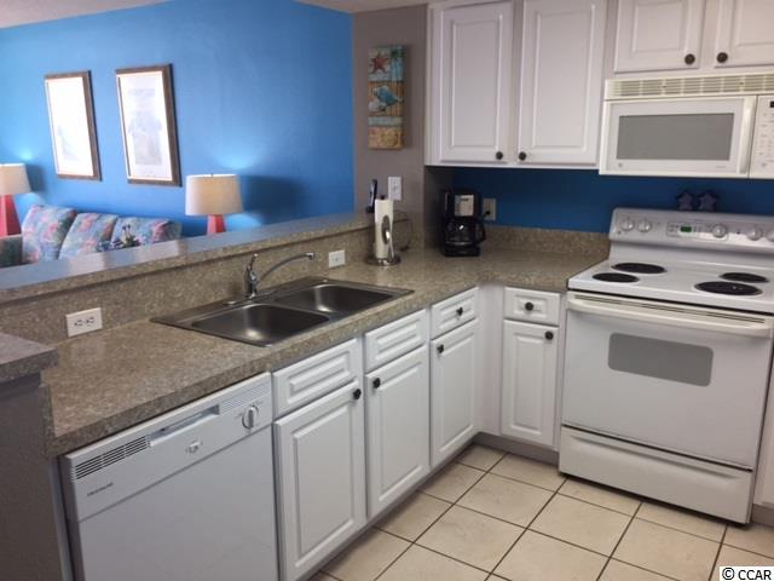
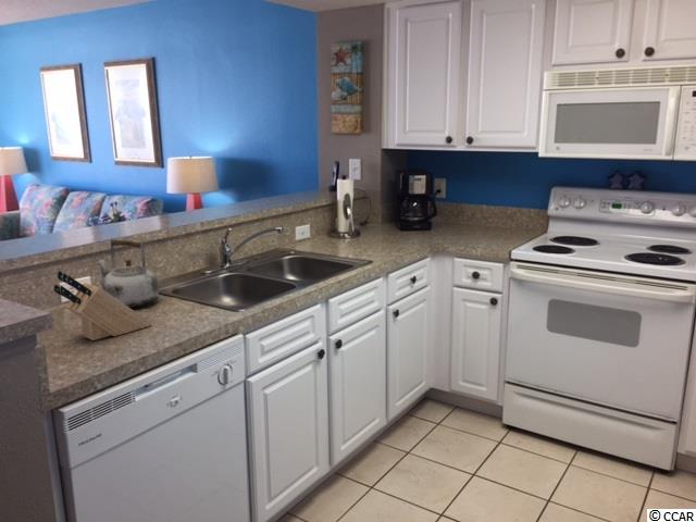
+ knife block (102, 300)
+ kettle (123, 271)
